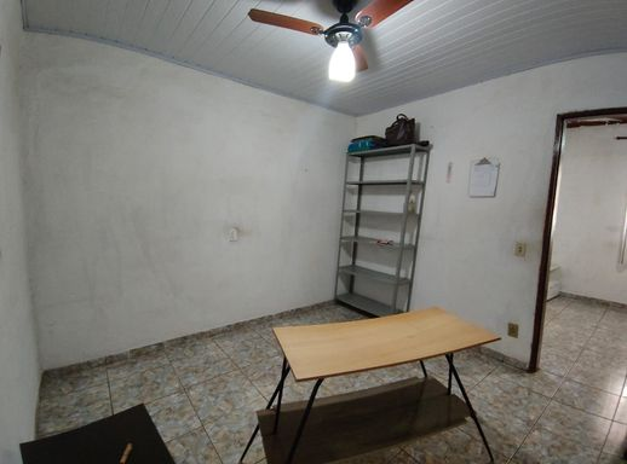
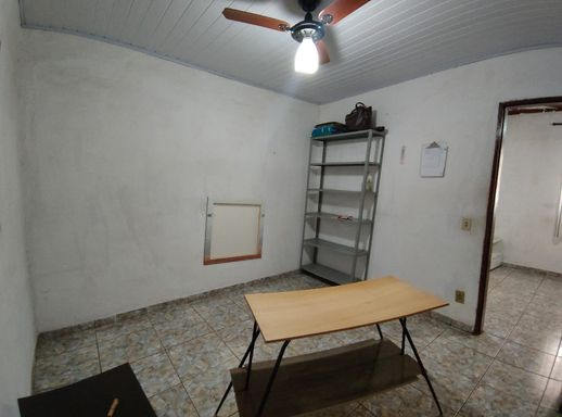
+ wall art (237, 229)
